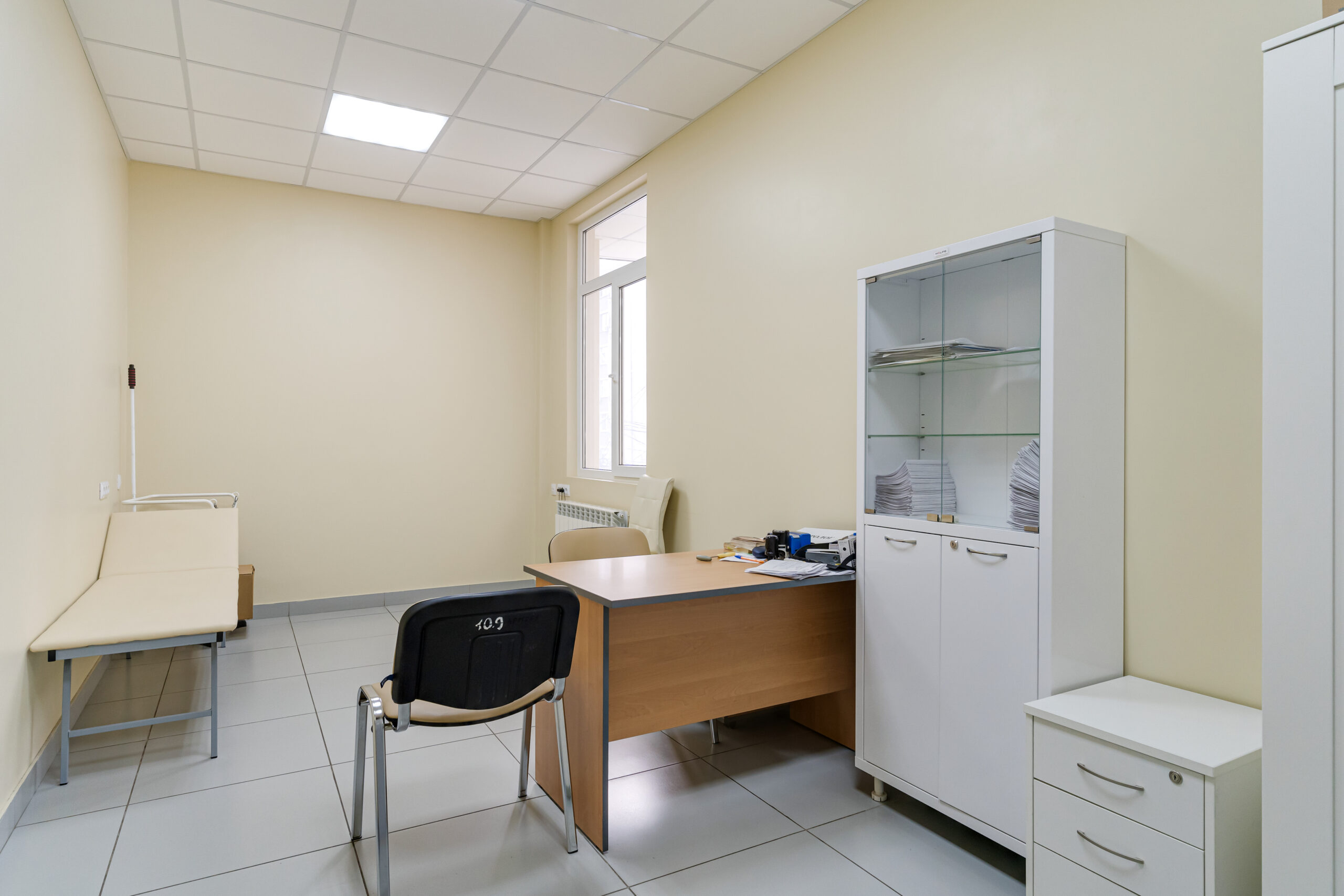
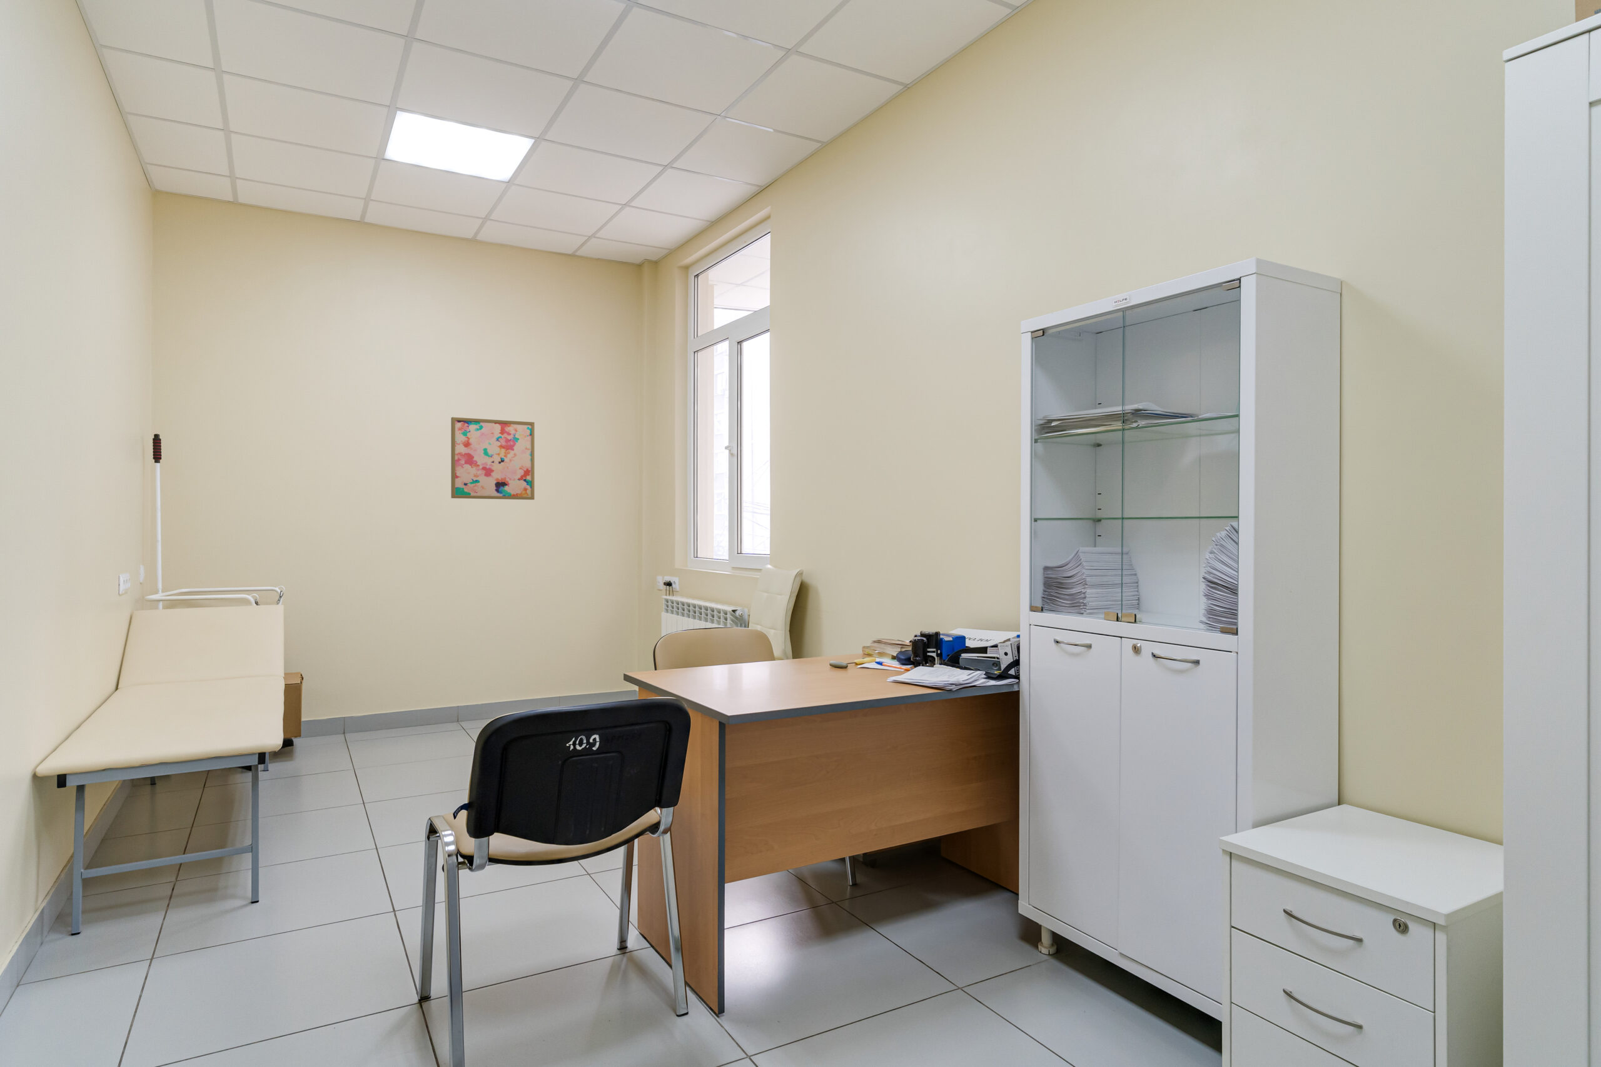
+ wall art (493, 460)
